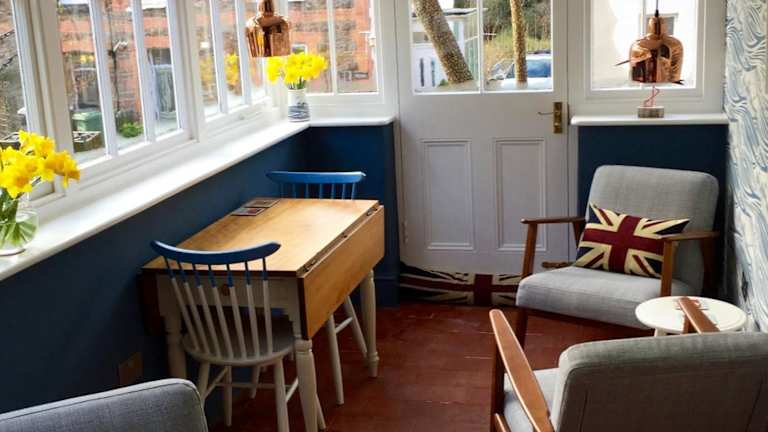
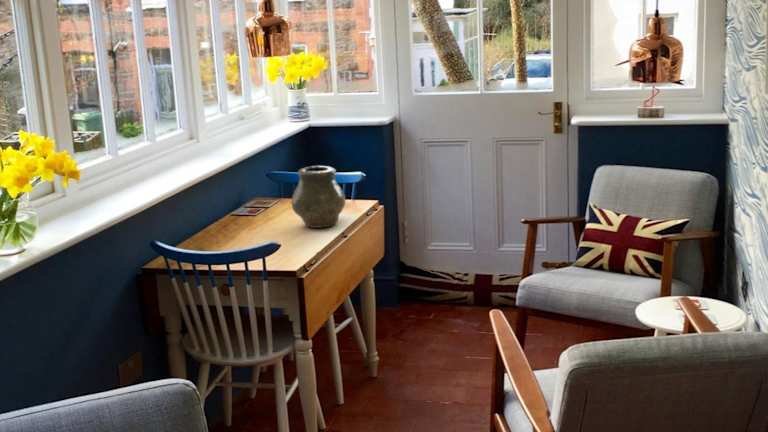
+ vase (318, 196)
